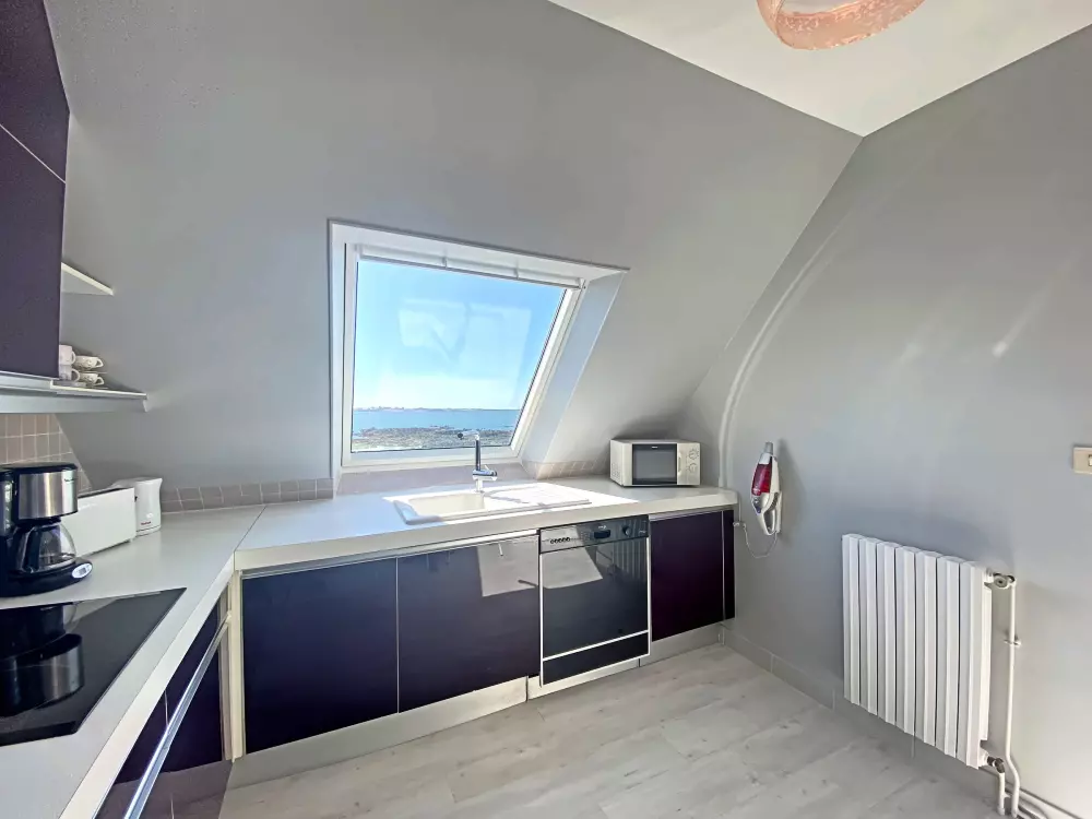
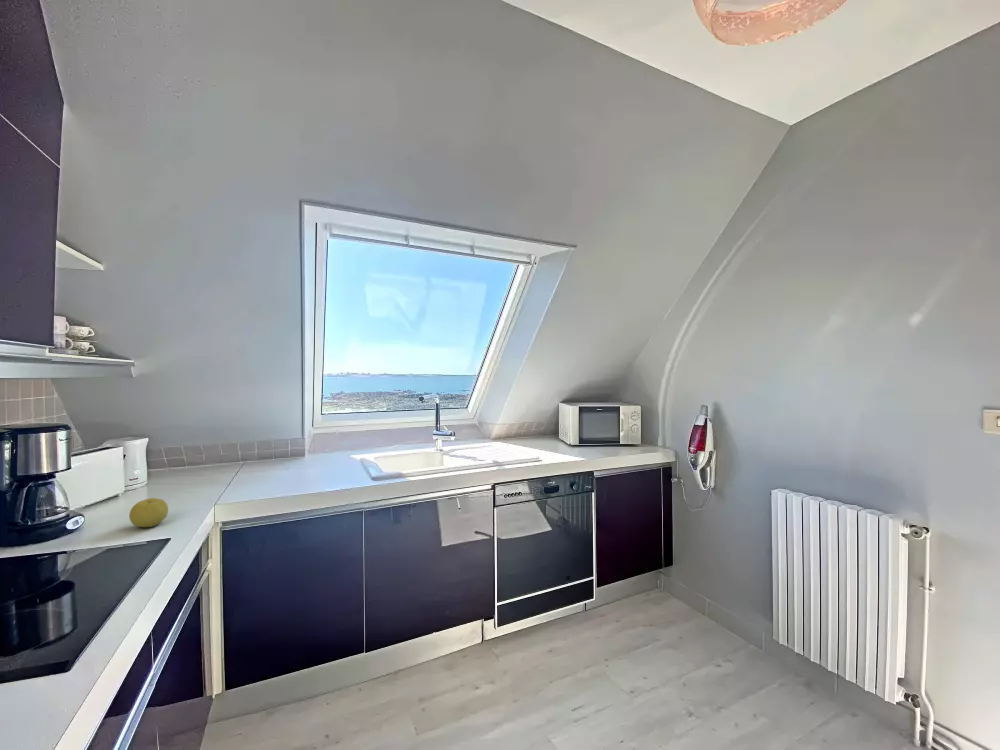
+ fruit (149, 512)
